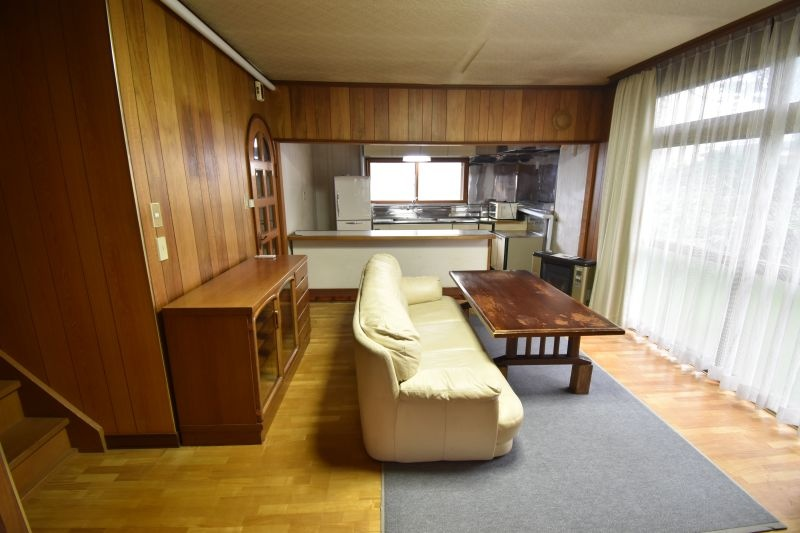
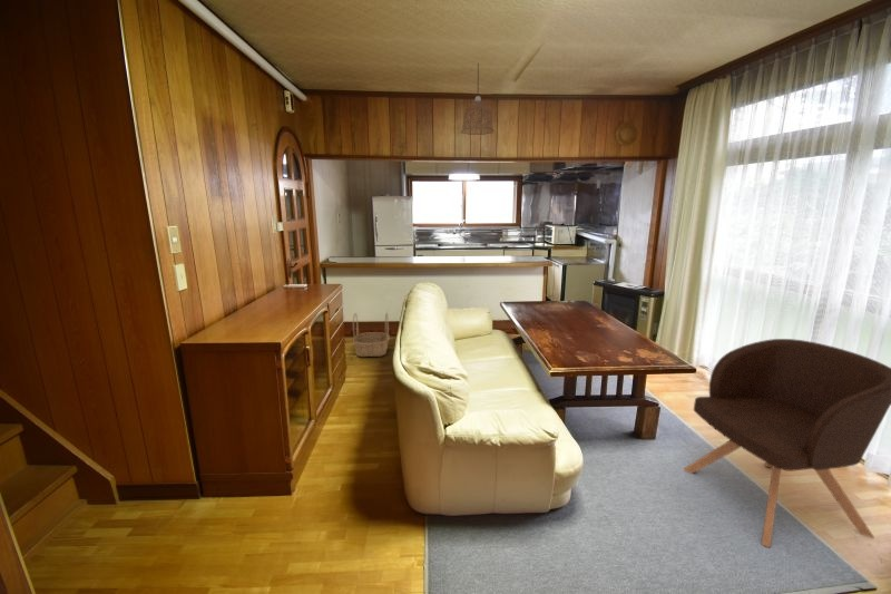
+ armchair (782, 430)
+ basket (371, 333)
+ pendant lamp (478, 98)
